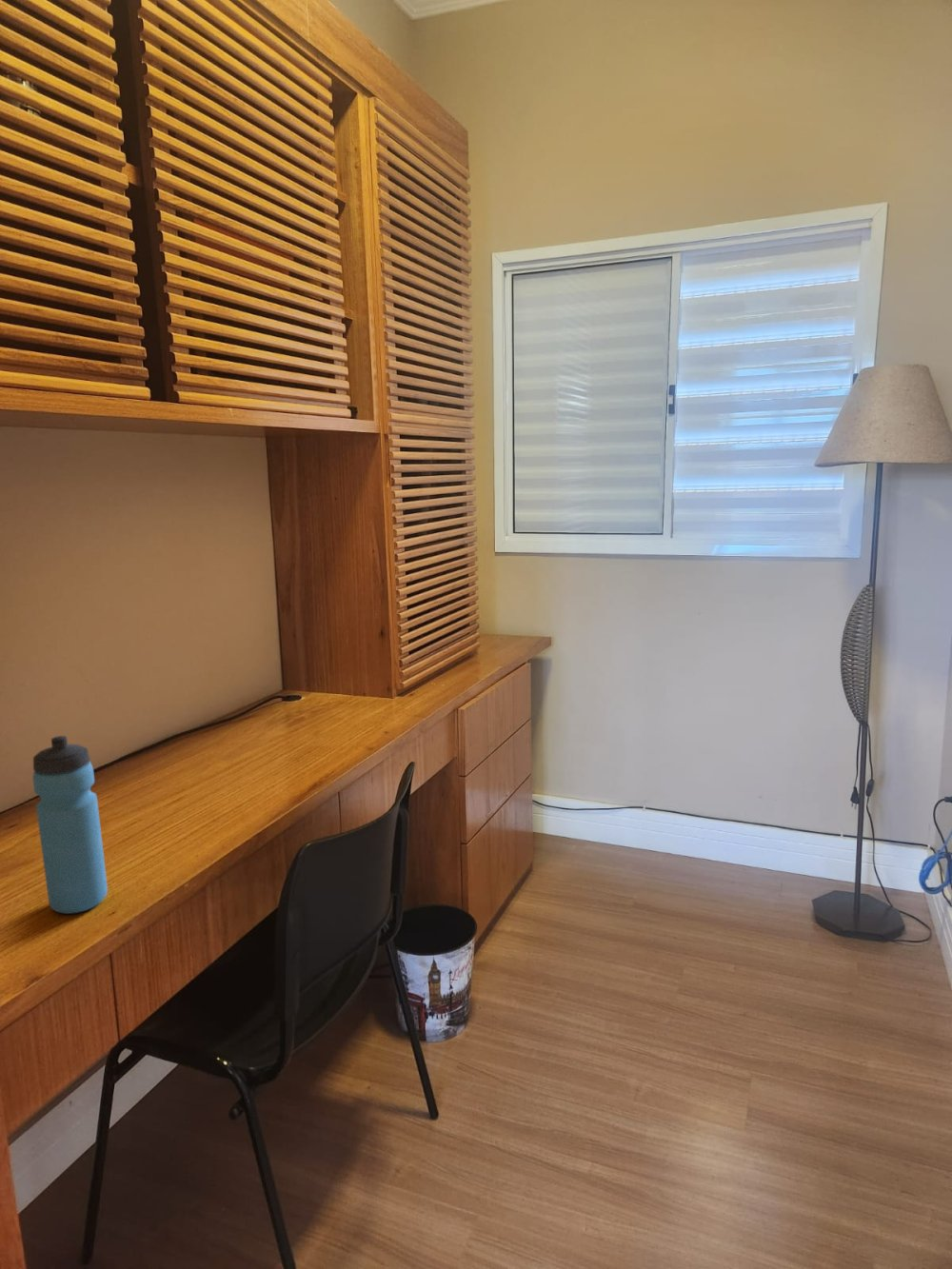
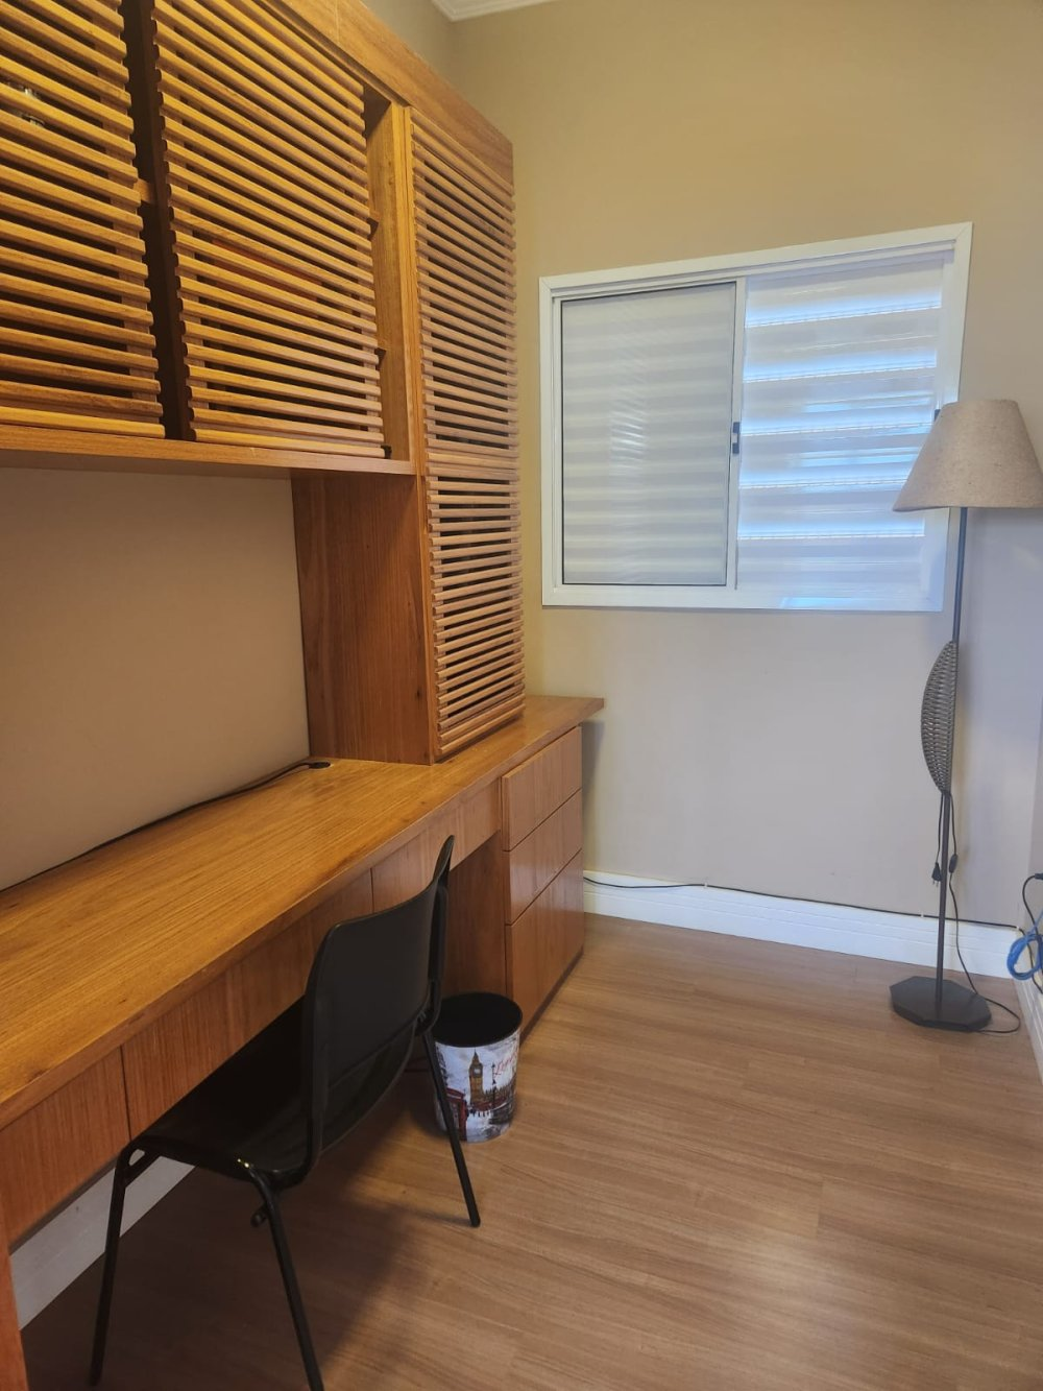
- water bottle (69, 821)
